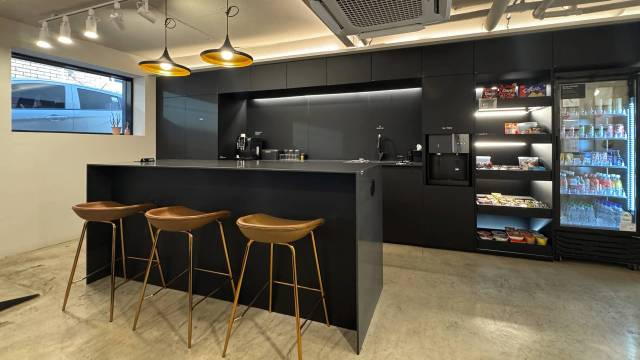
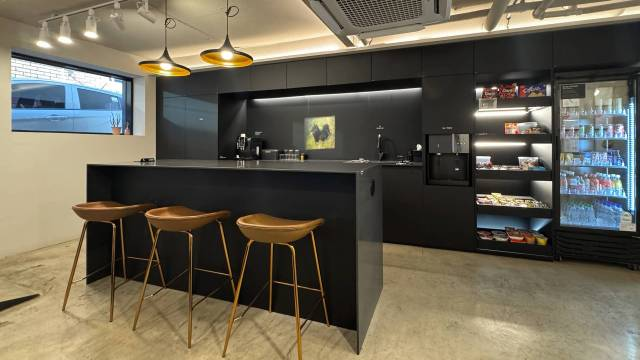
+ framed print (320, 133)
